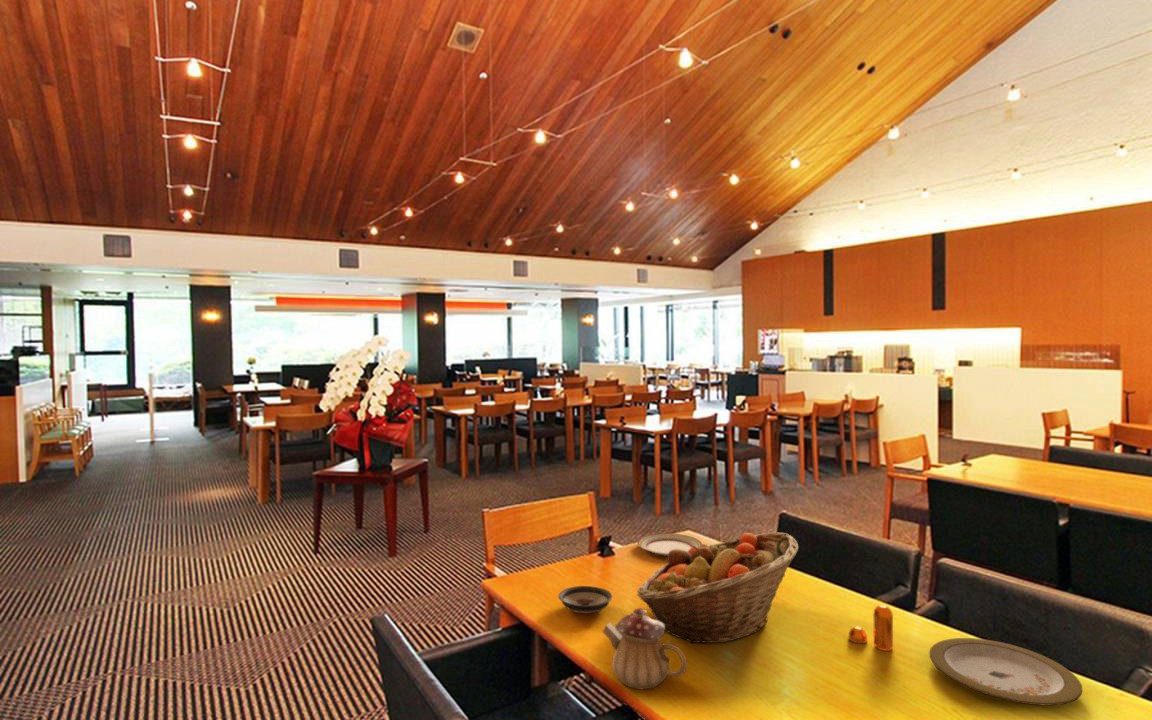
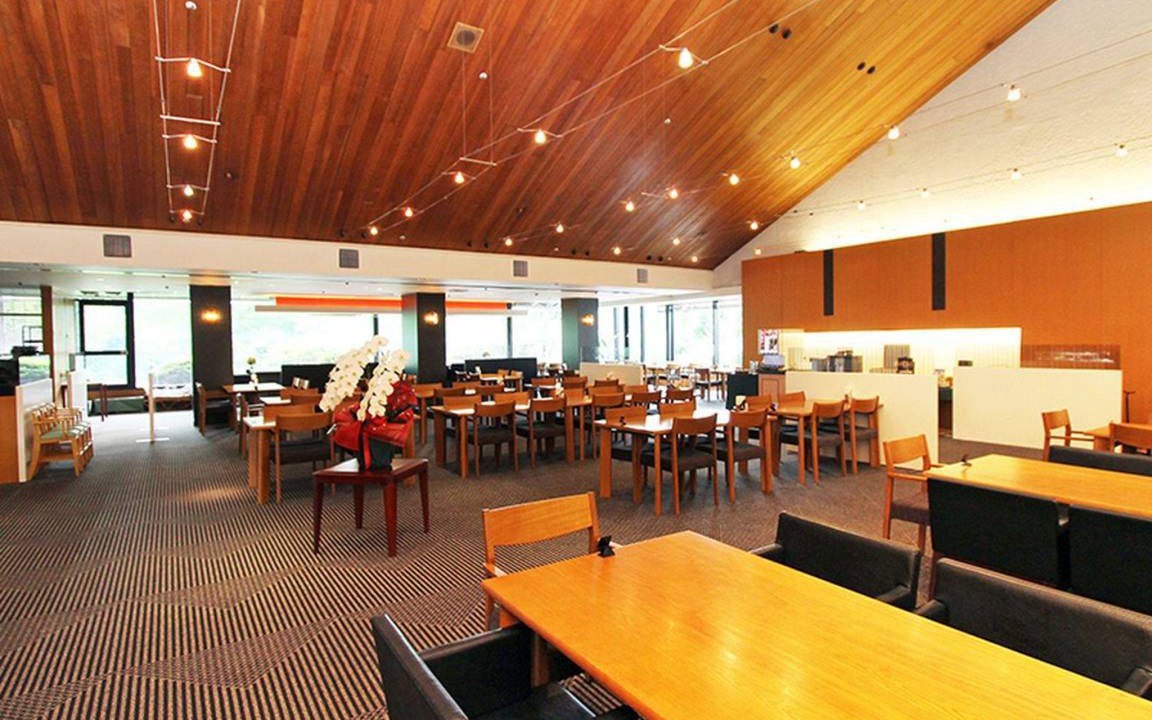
- pepper shaker (874, 622)
- teapot (643, 643)
- fruit basket (719, 578)
- plate (669, 545)
- saucer (585, 601)
- plate (1001, 672)
